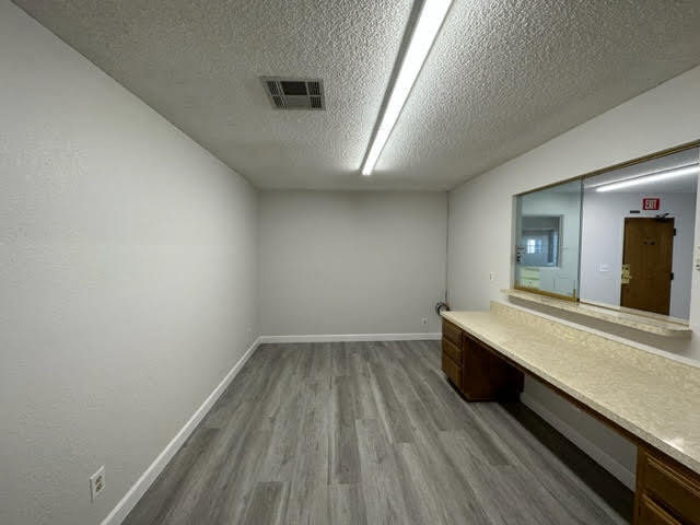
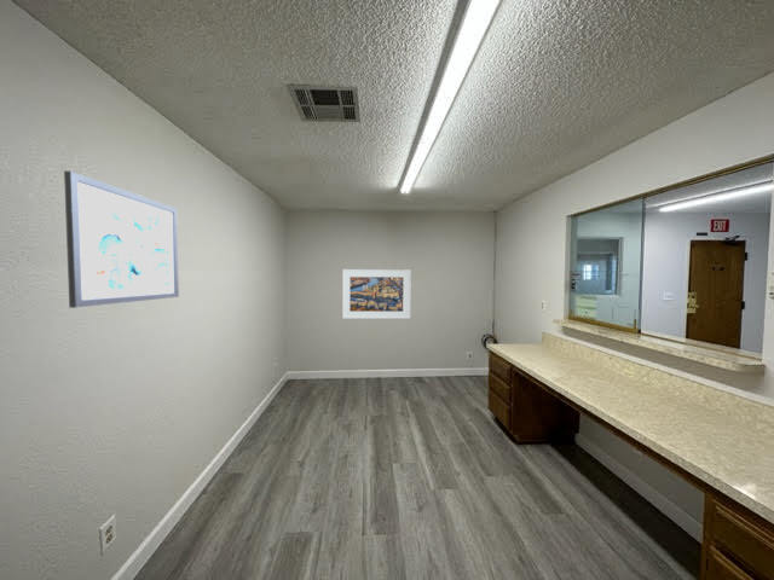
+ wall art (134, 248)
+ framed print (376, 294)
